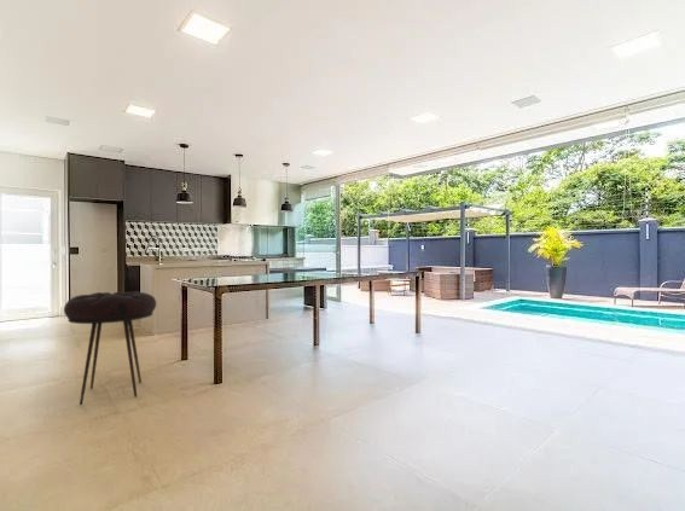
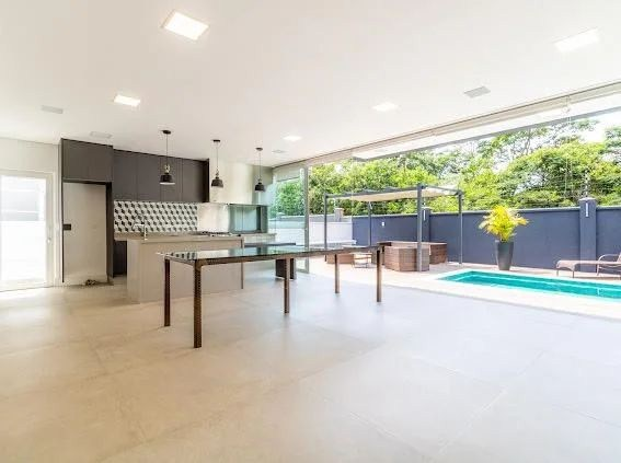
- stool (126, 341)
